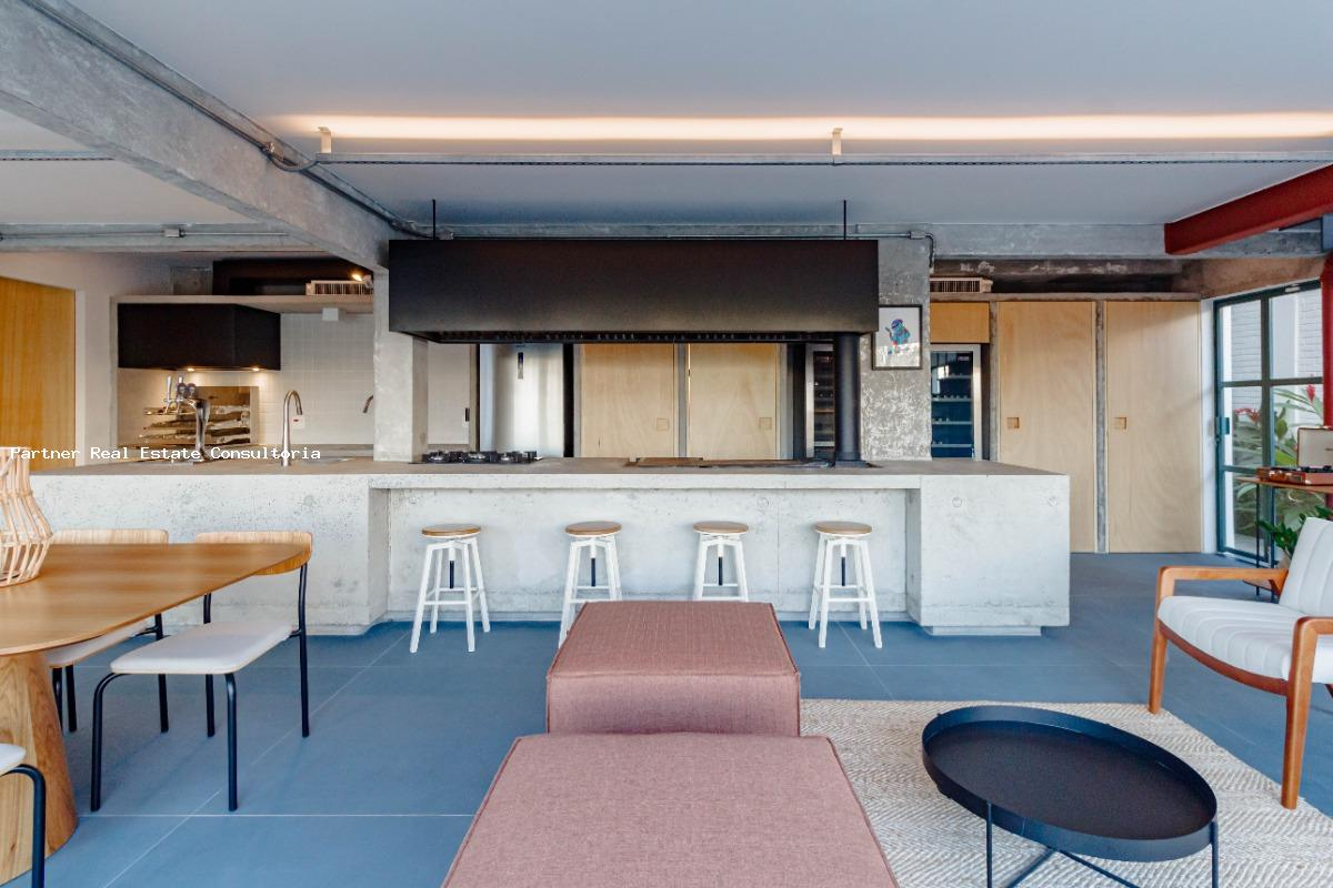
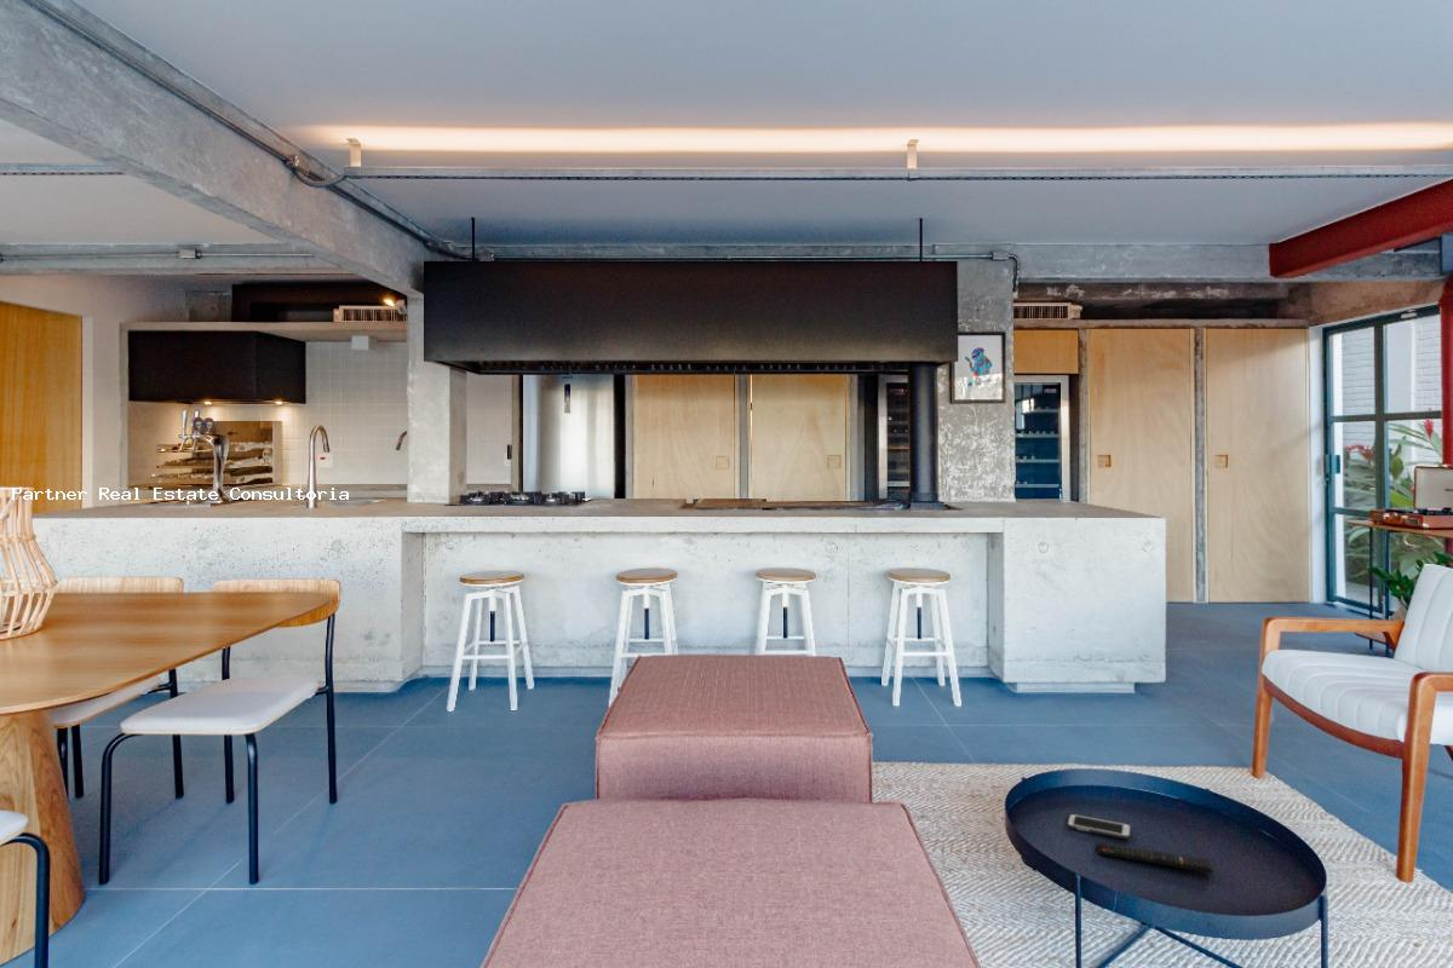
+ cell phone (1098, 825)
+ remote control (1152, 858)
